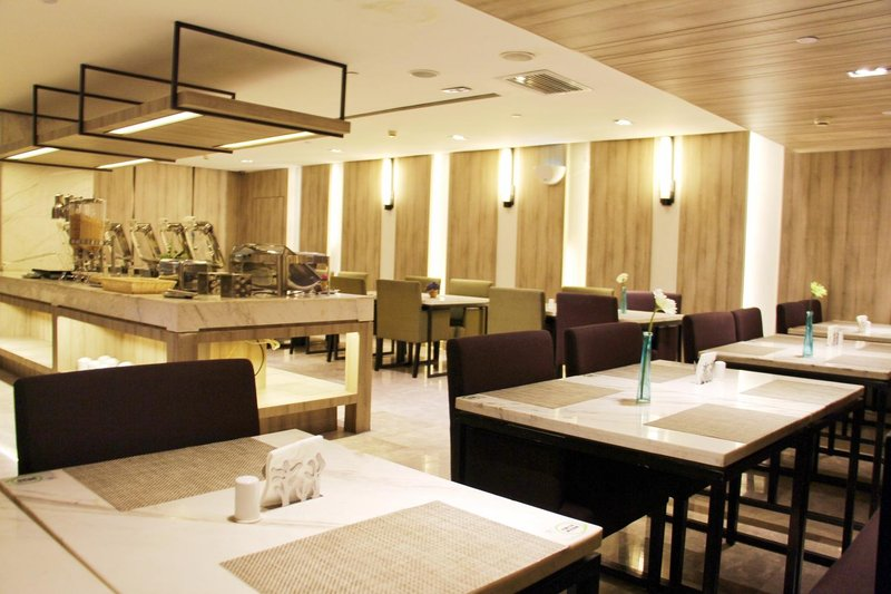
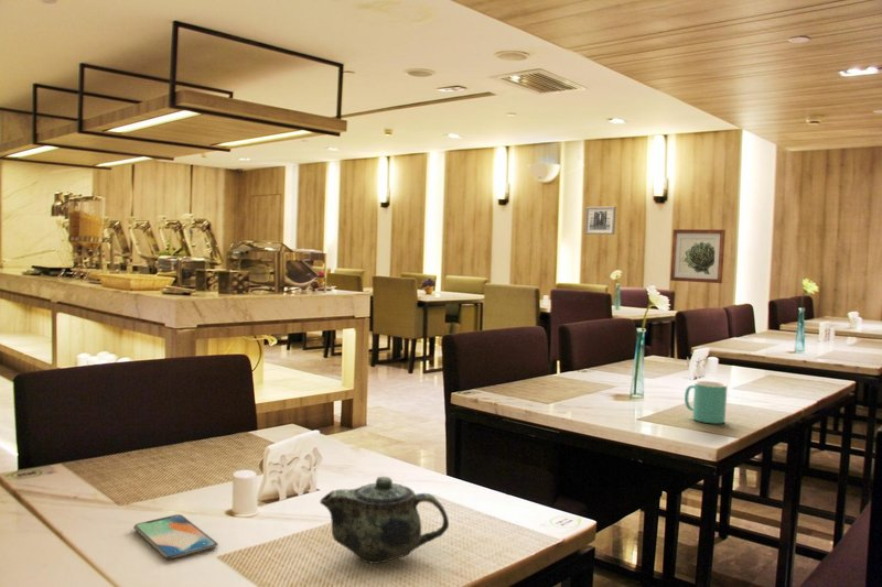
+ wall art (697, 256)
+ chinaware (385, 515)
+ wall art (600, 220)
+ mug (703, 400)
+ smartphone (174, 535)
